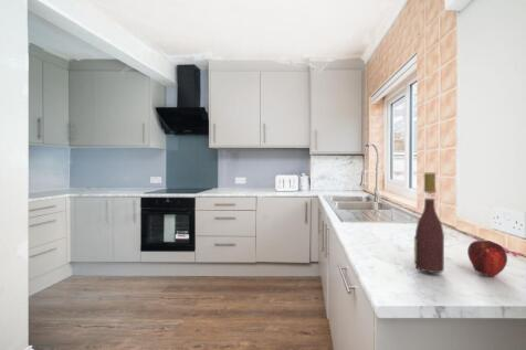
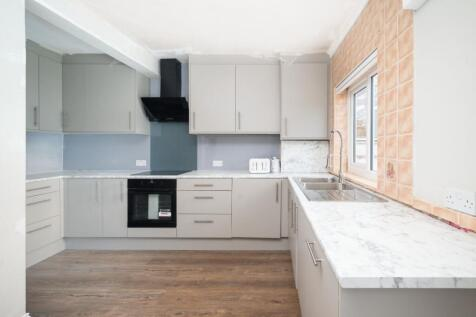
- wine bottle (429, 222)
- apple (485, 257)
